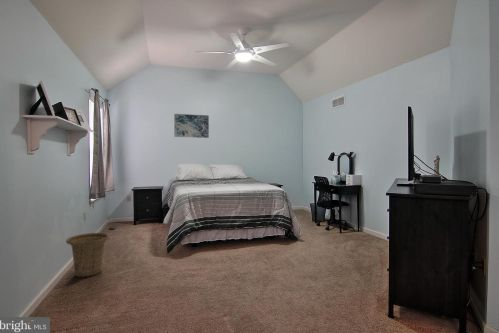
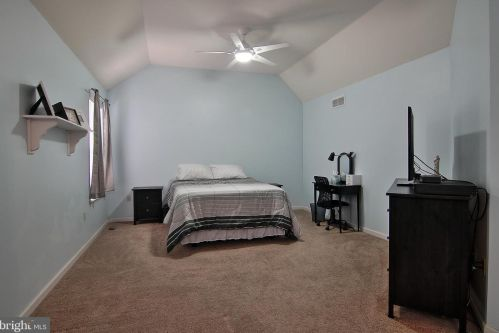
- wall art (191, 126)
- basket (88, 255)
